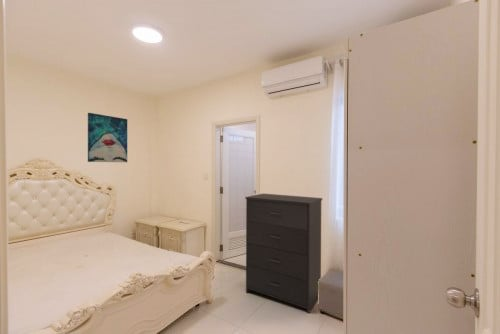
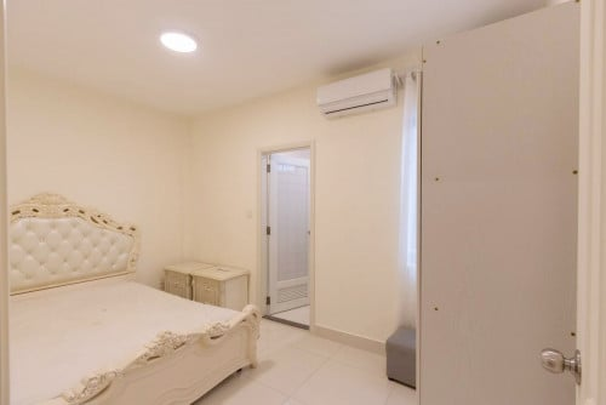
- dresser (282, 246)
- wall art (108, 139)
